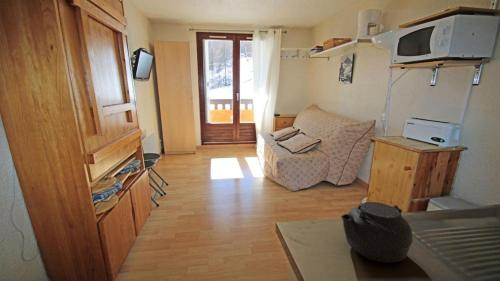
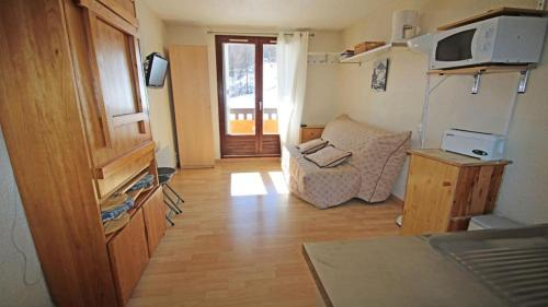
- teapot (371, 230)
